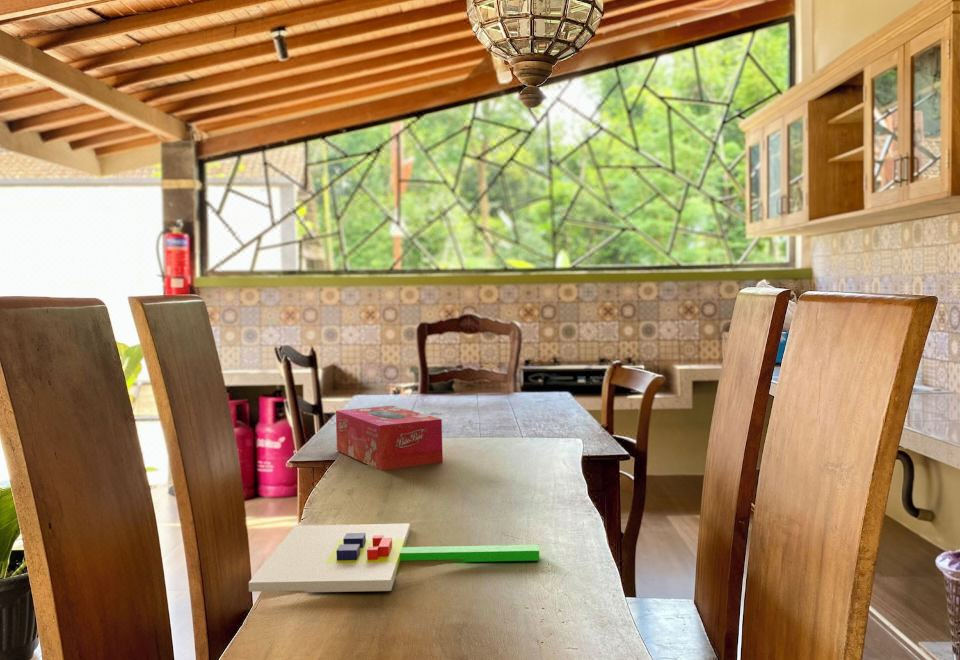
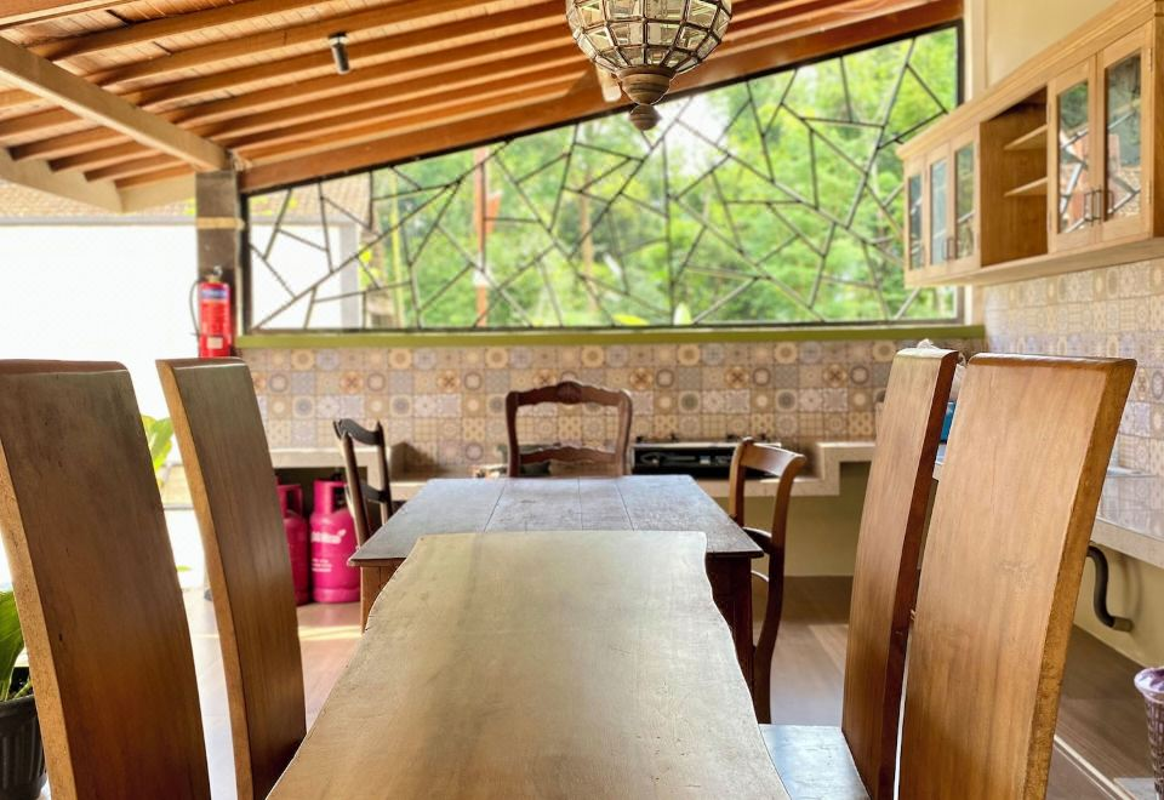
- tissue box (386, 435)
- chopping board (406, 548)
